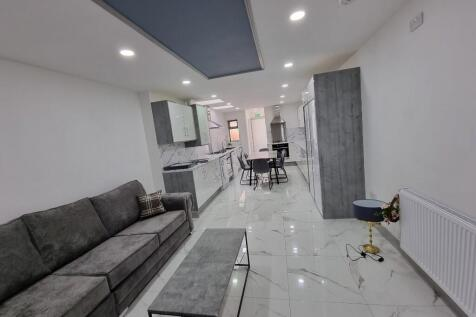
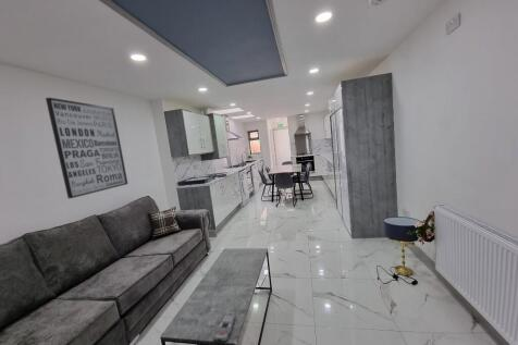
+ remote control (225, 325)
+ wall art (92, 148)
